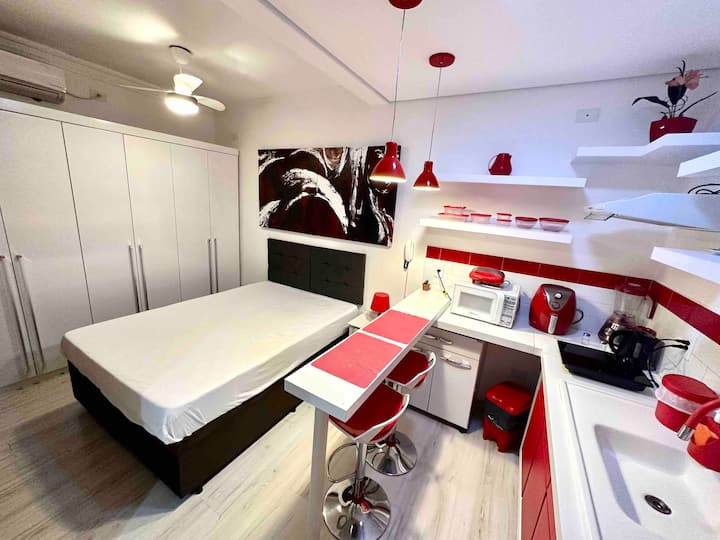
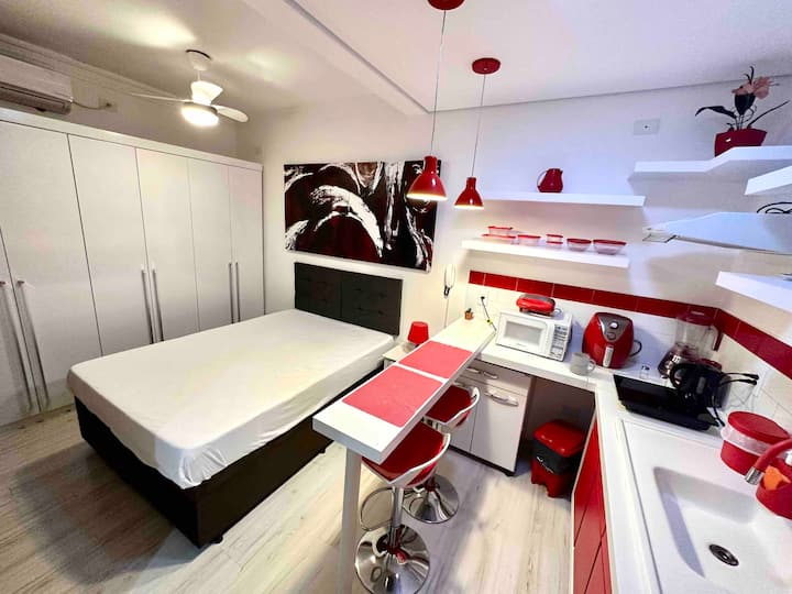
+ mug (583, 364)
